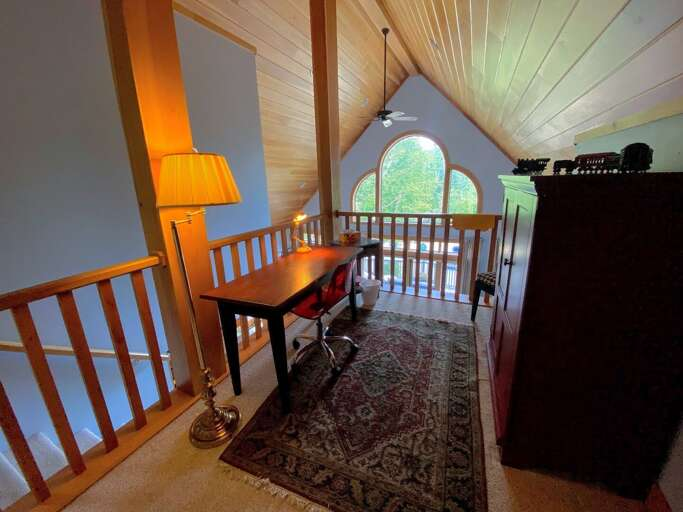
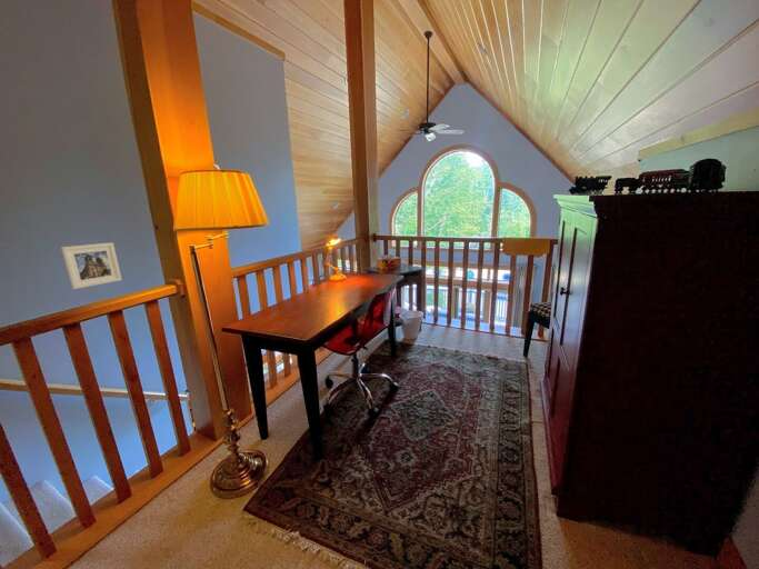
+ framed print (93, 264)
